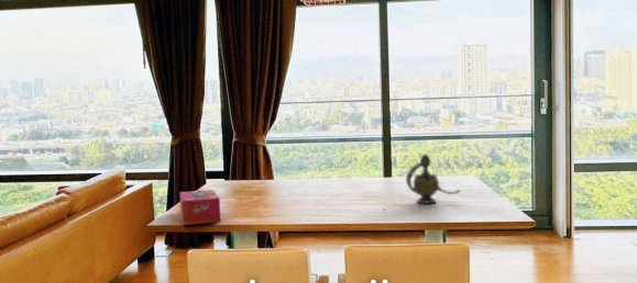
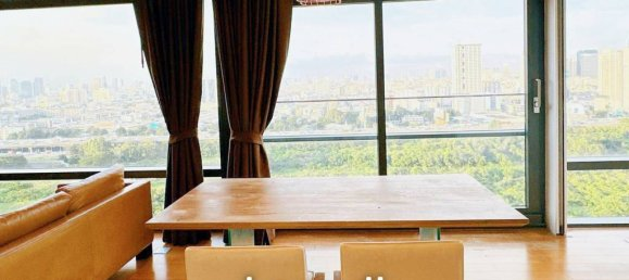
- teapot (432, 177)
- tissue box (199, 206)
